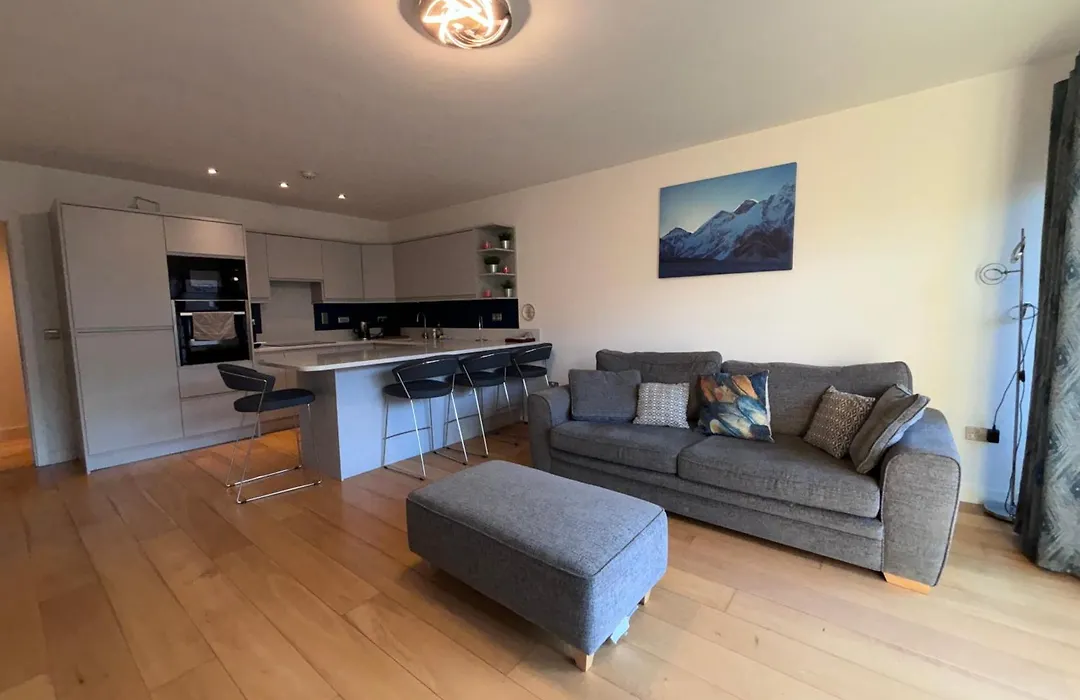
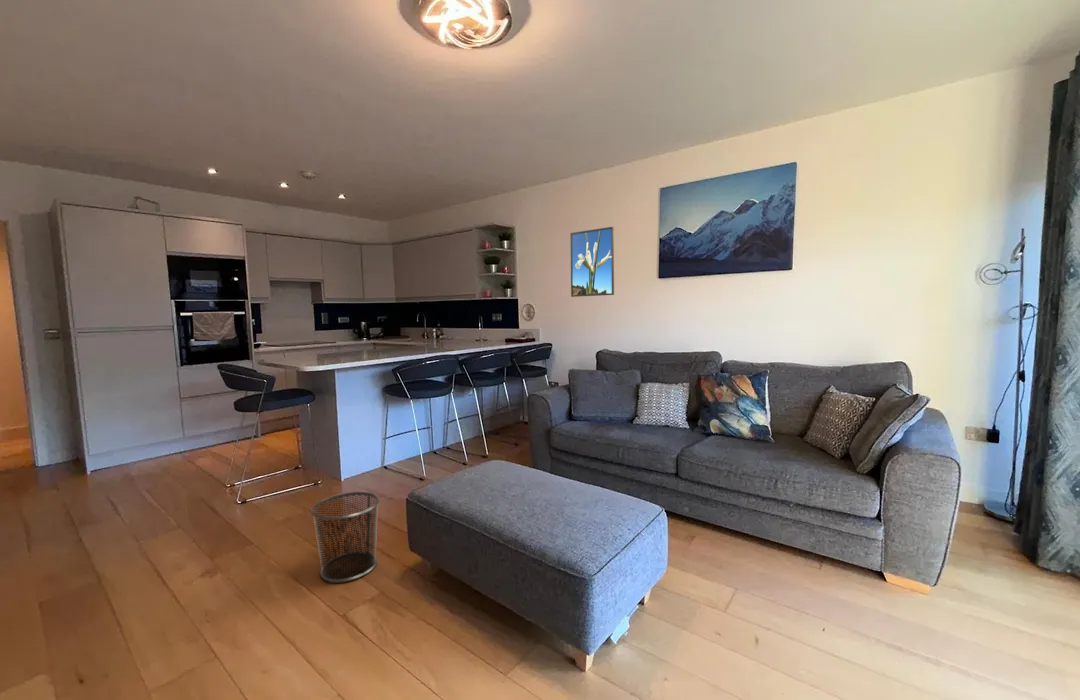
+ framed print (591, 263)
+ waste bin (347, 535)
